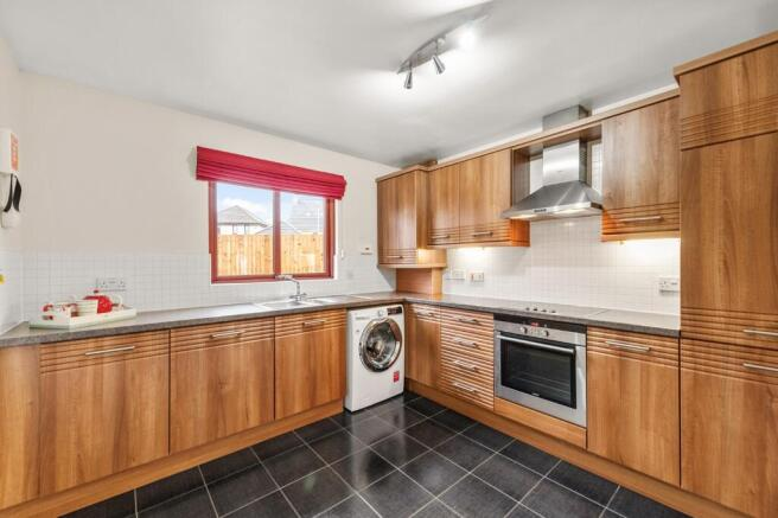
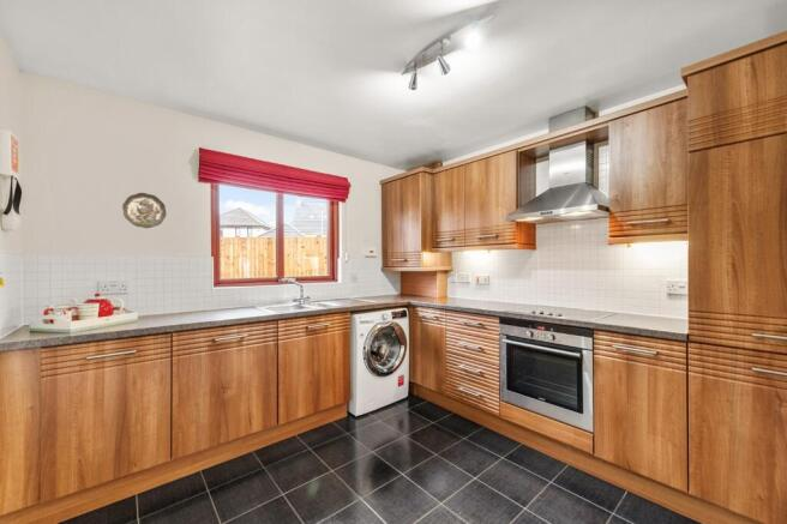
+ decorative plate (144, 210)
